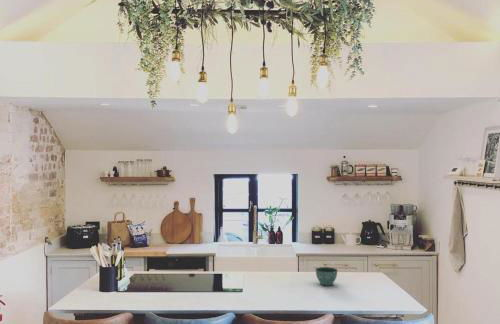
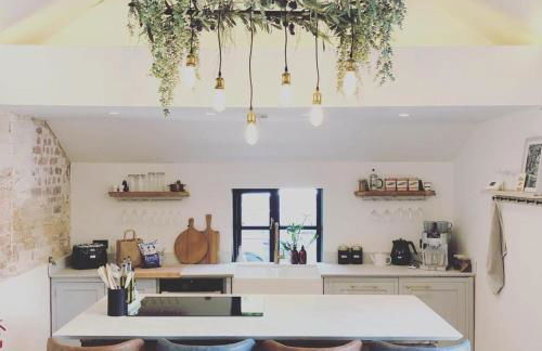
- flower pot (326, 276)
